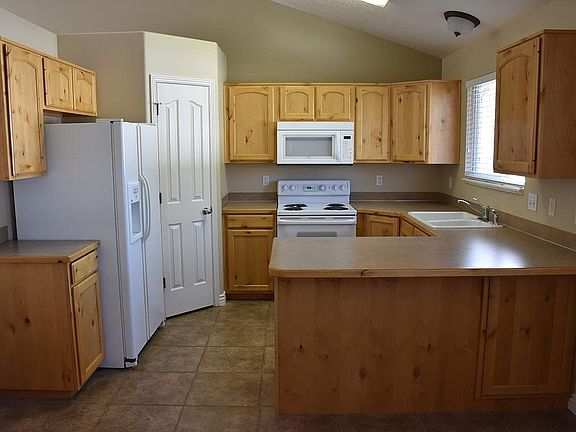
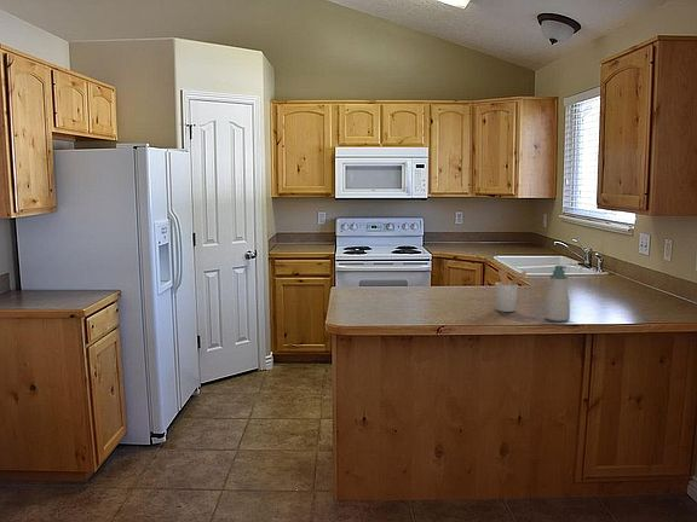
+ soap bottle (558, 292)
+ utensil holder (511, 290)
